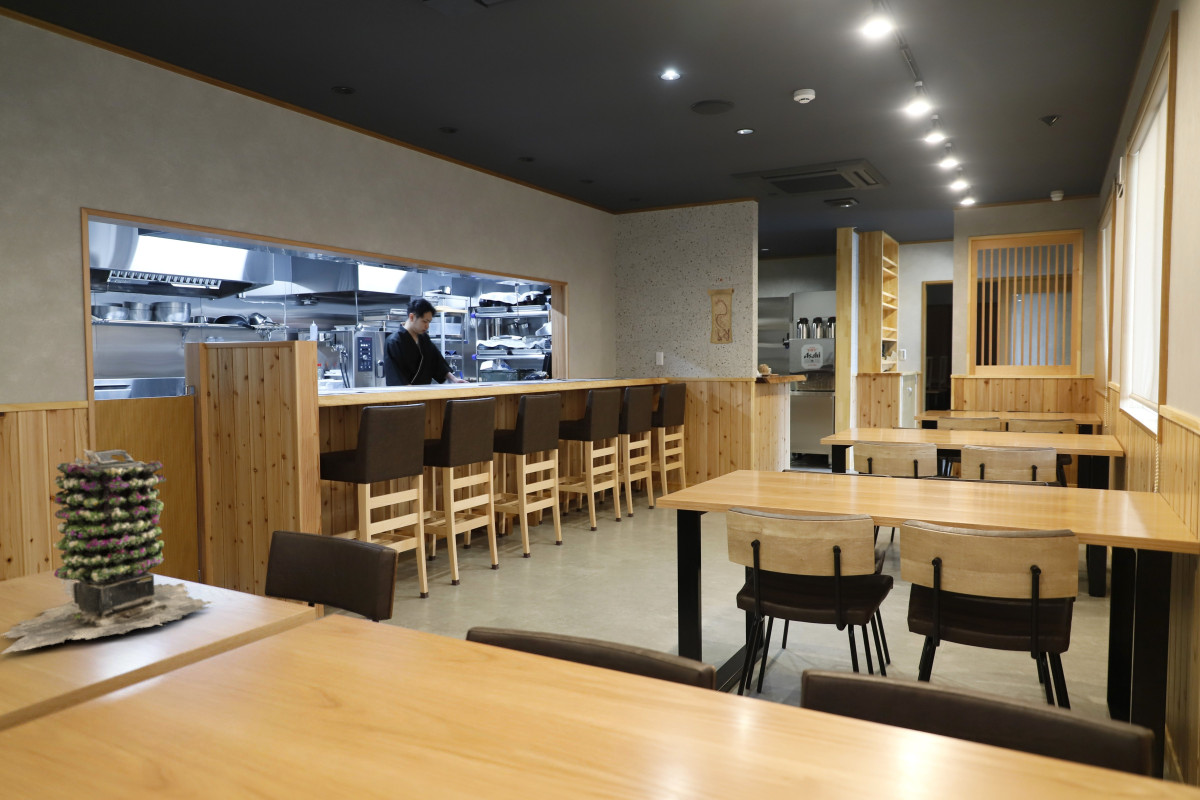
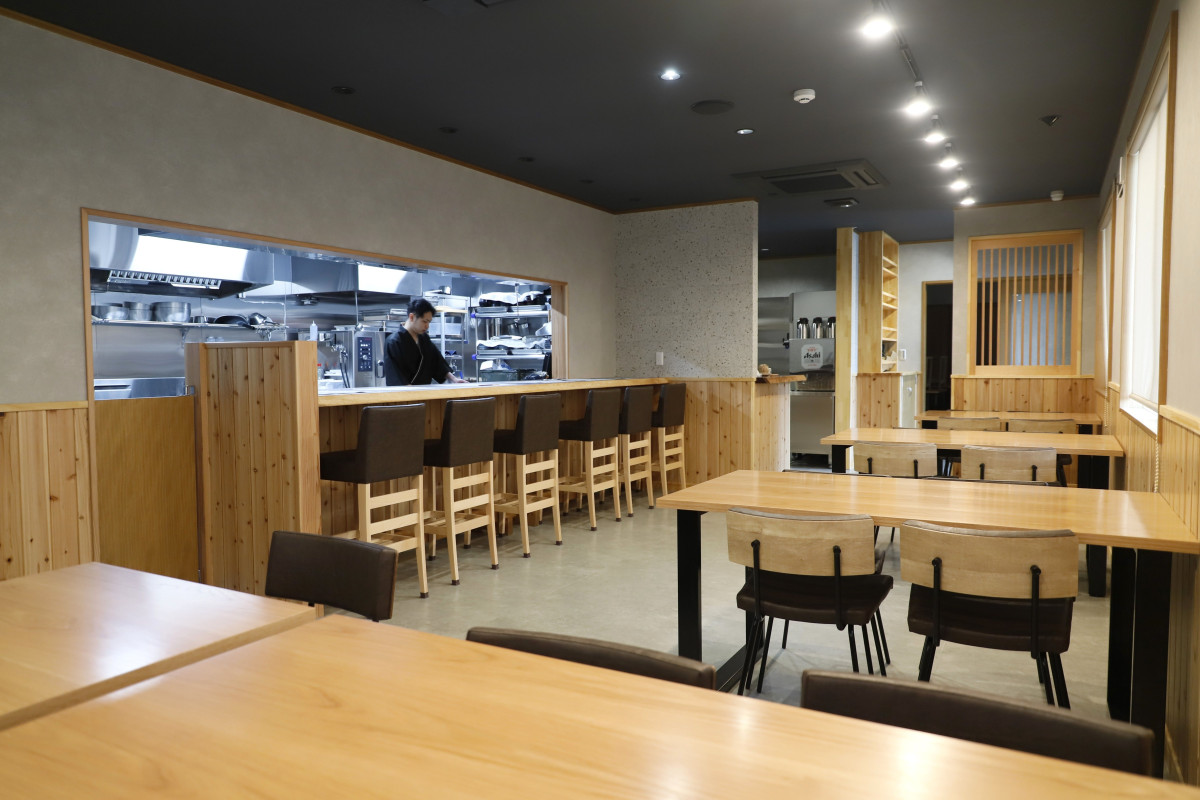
- wall scroll (720, 311)
- succulent plant (113, 529)
